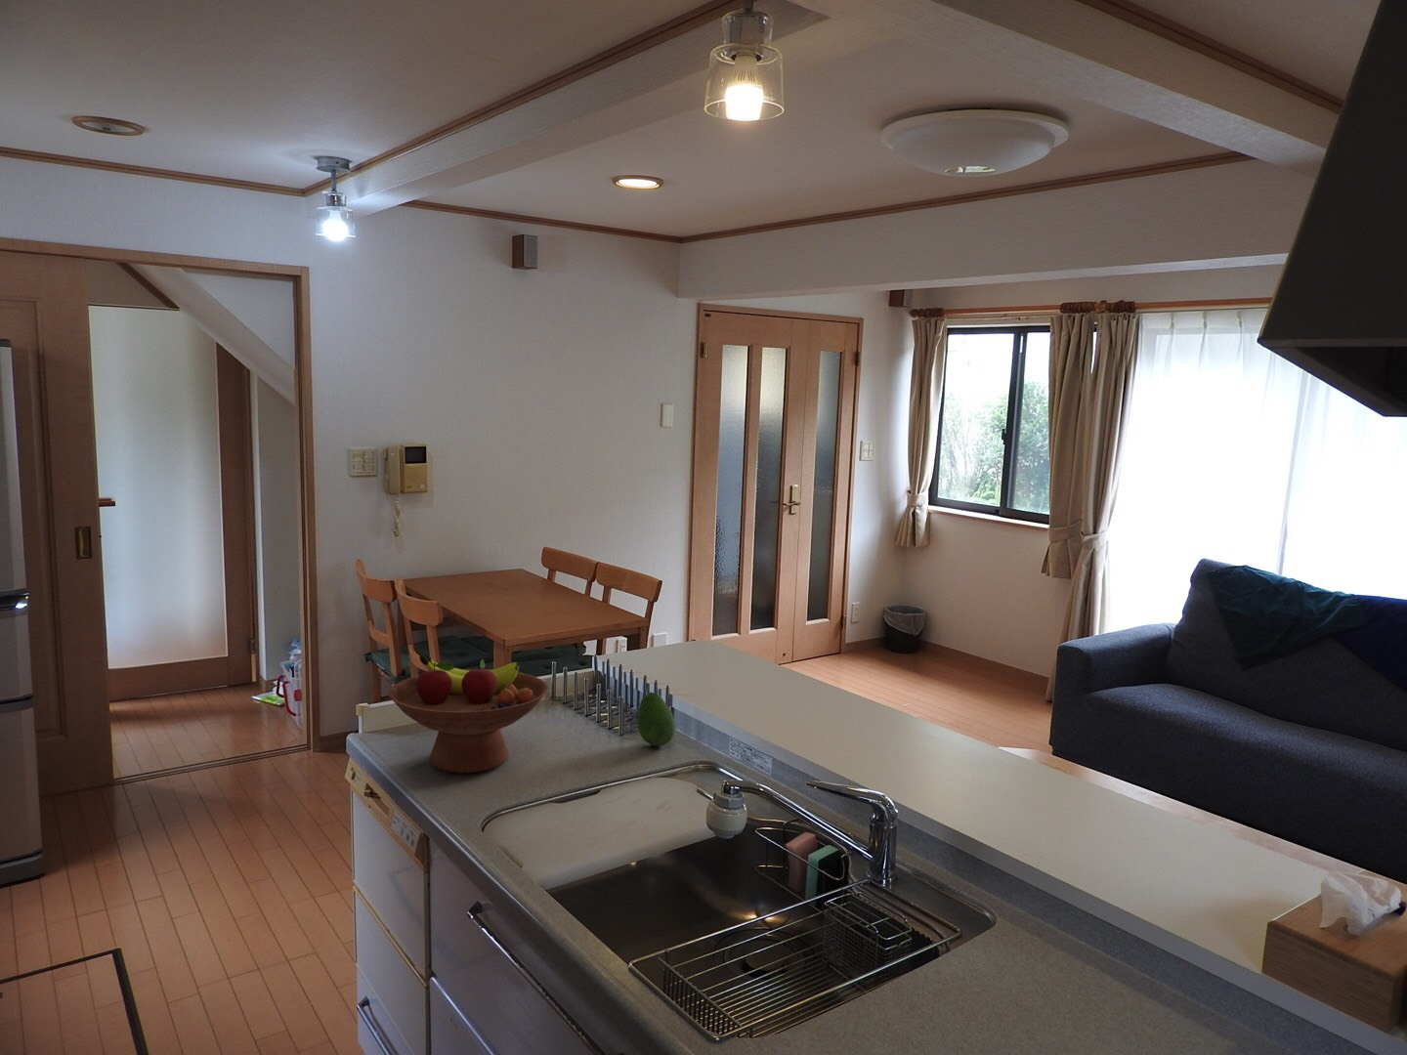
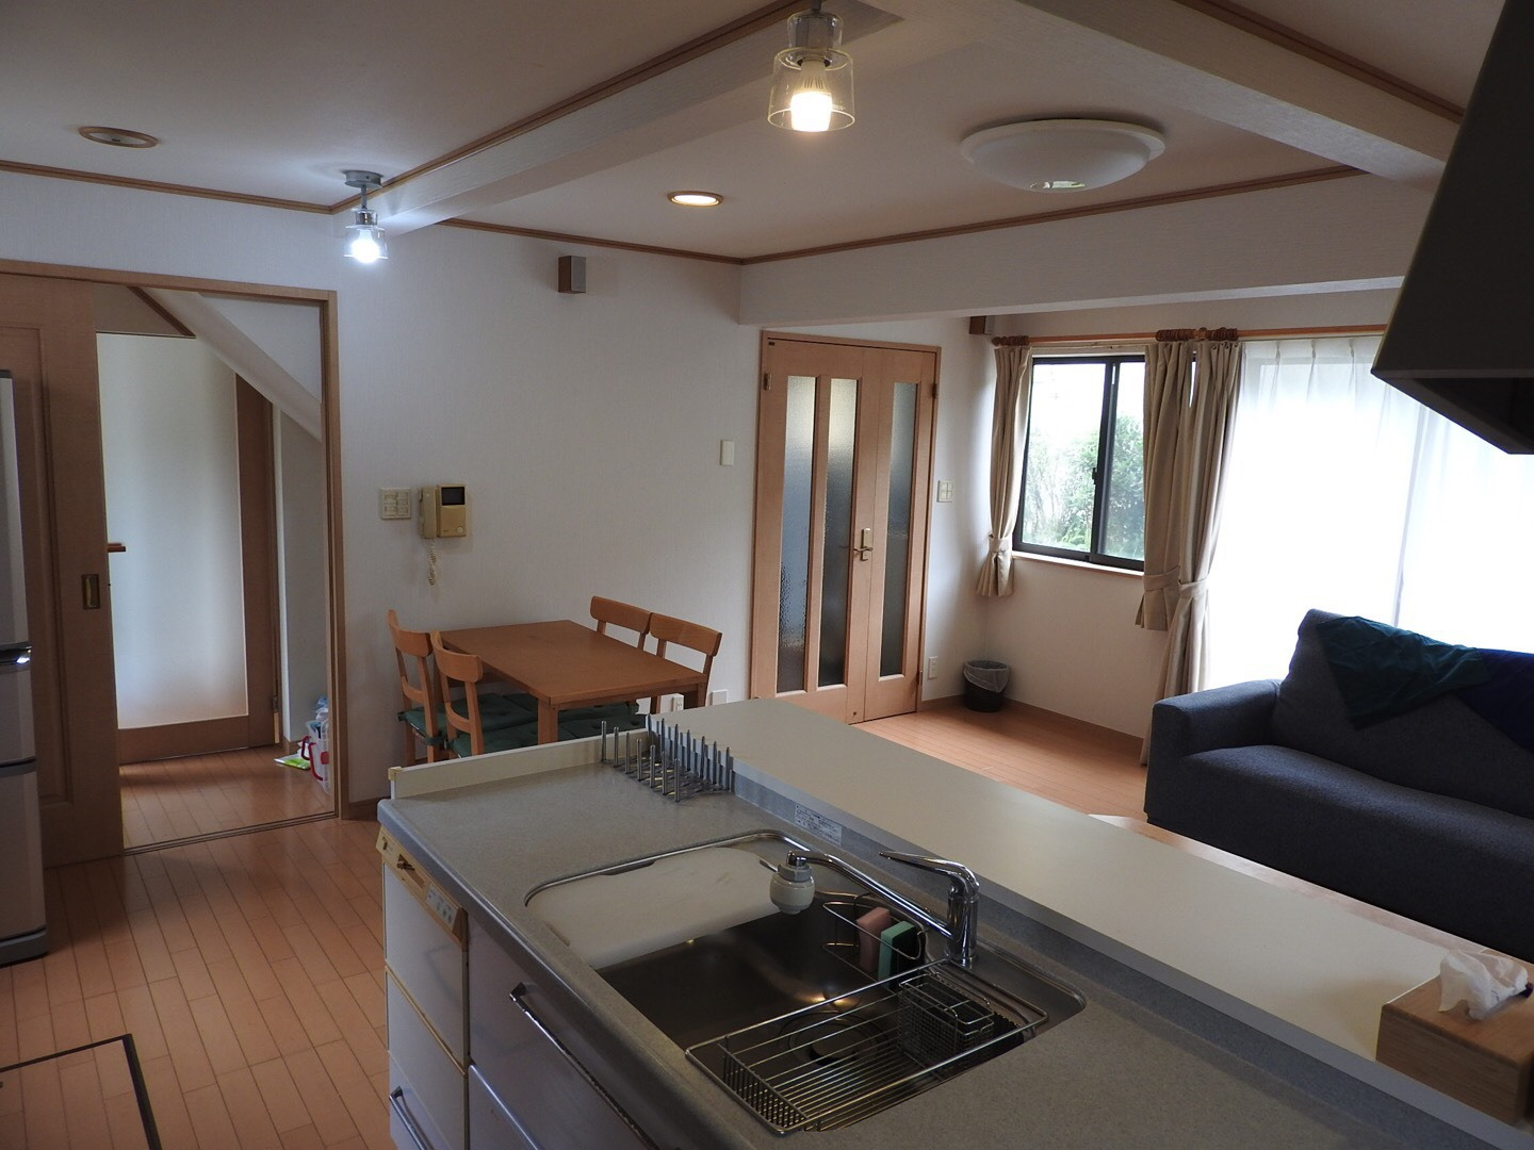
- fruit (656, 719)
- fruit bowl (469, 710)
